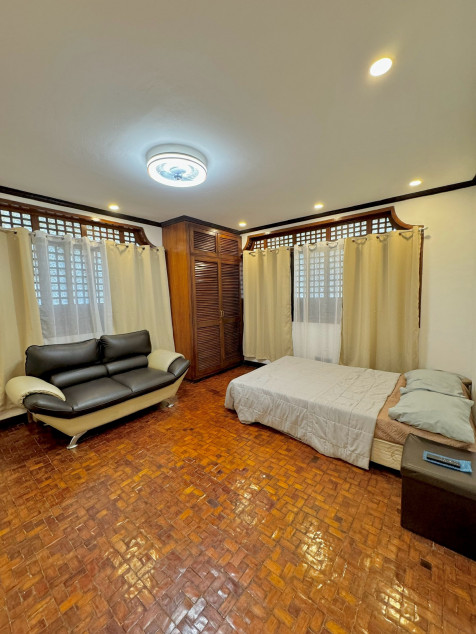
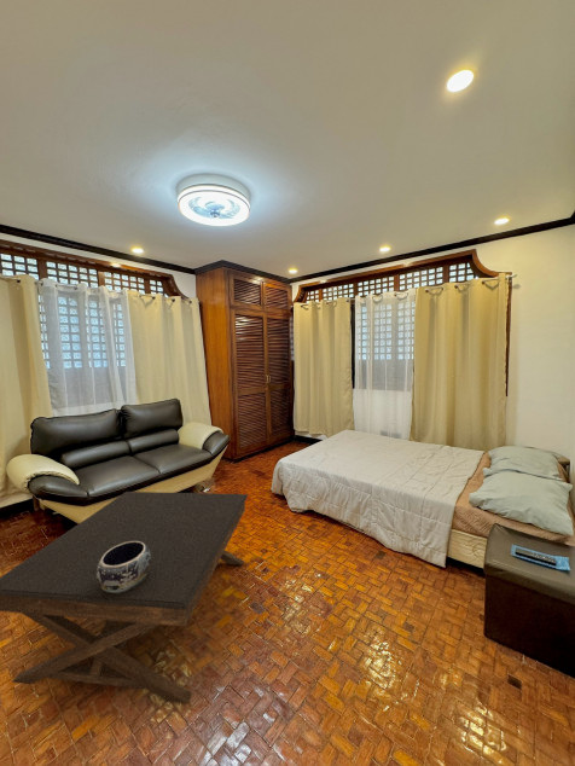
+ decorative bowl (124, 565)
+ coffee table (149, 569)
